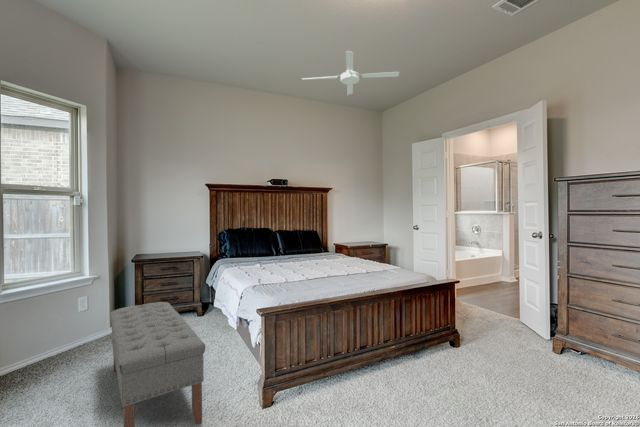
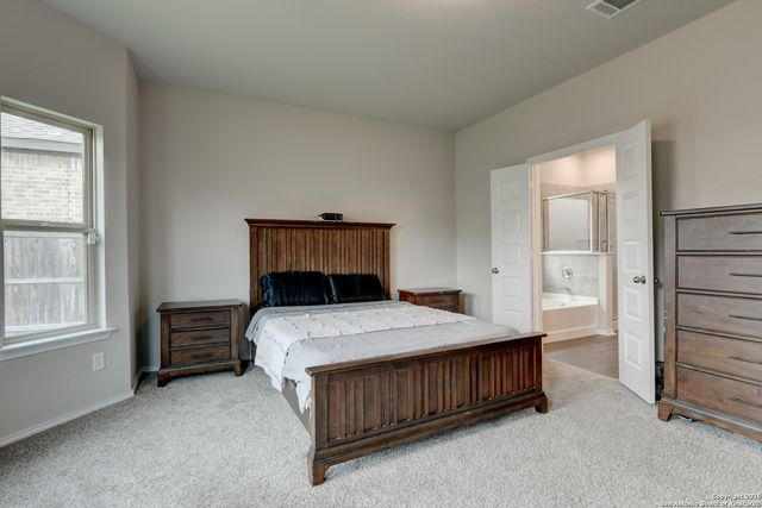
- ceiling fan (349, 69)
- bench (151, 356)
